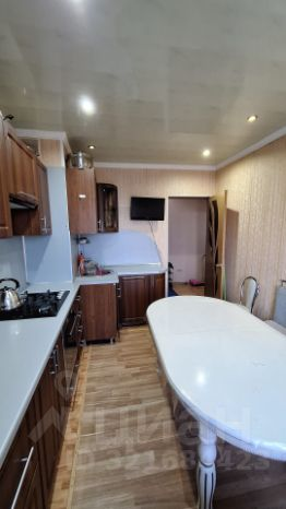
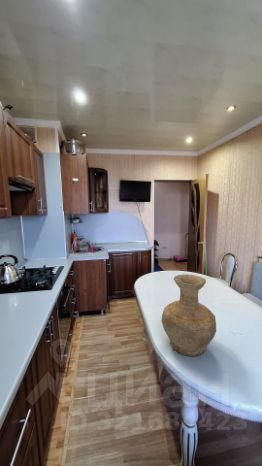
+ vase (188, 312)
